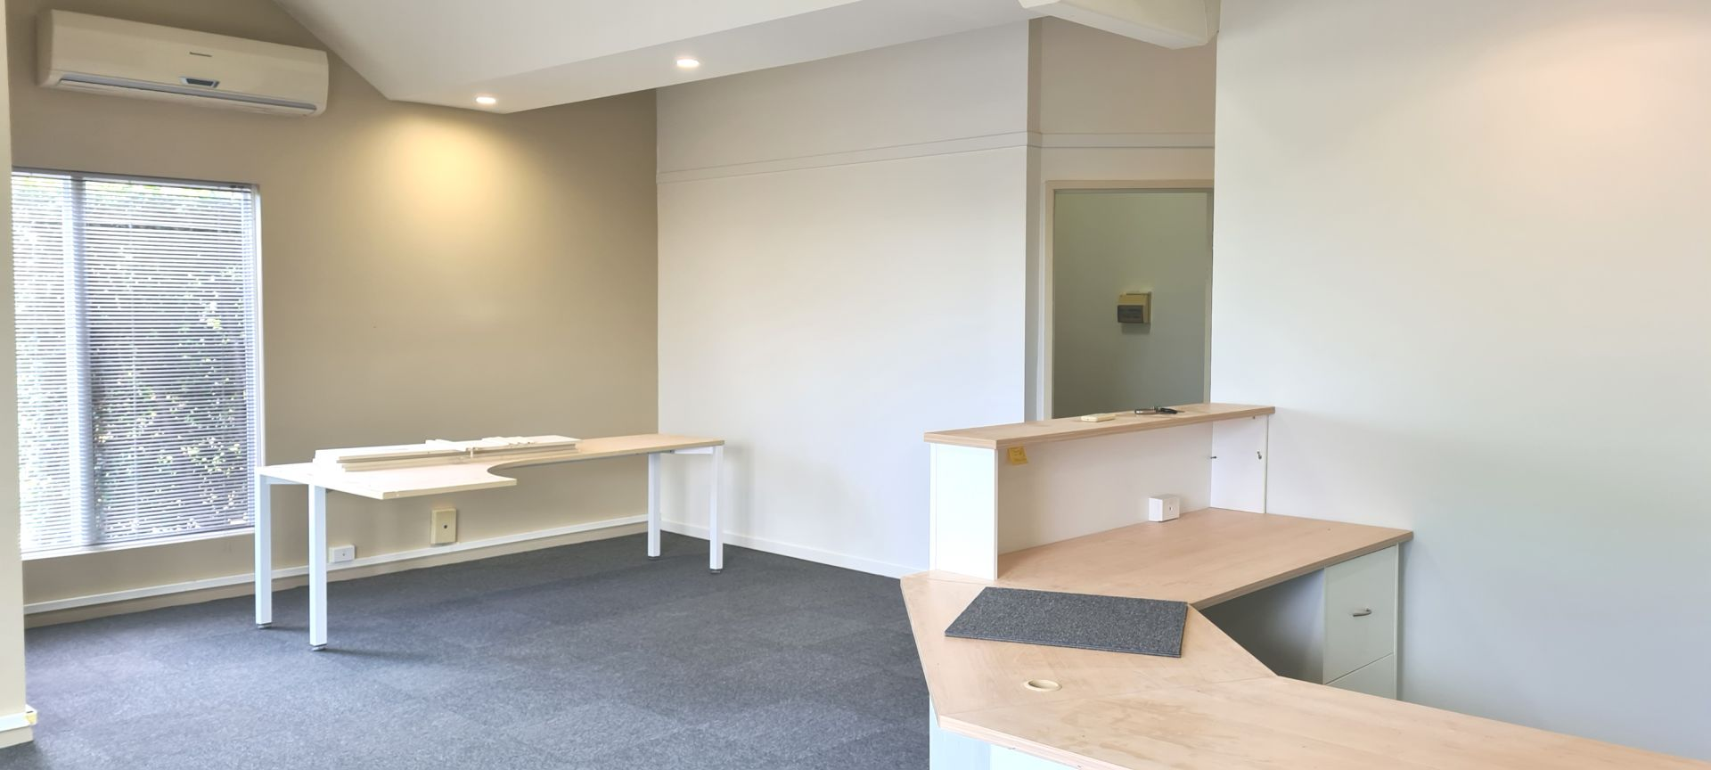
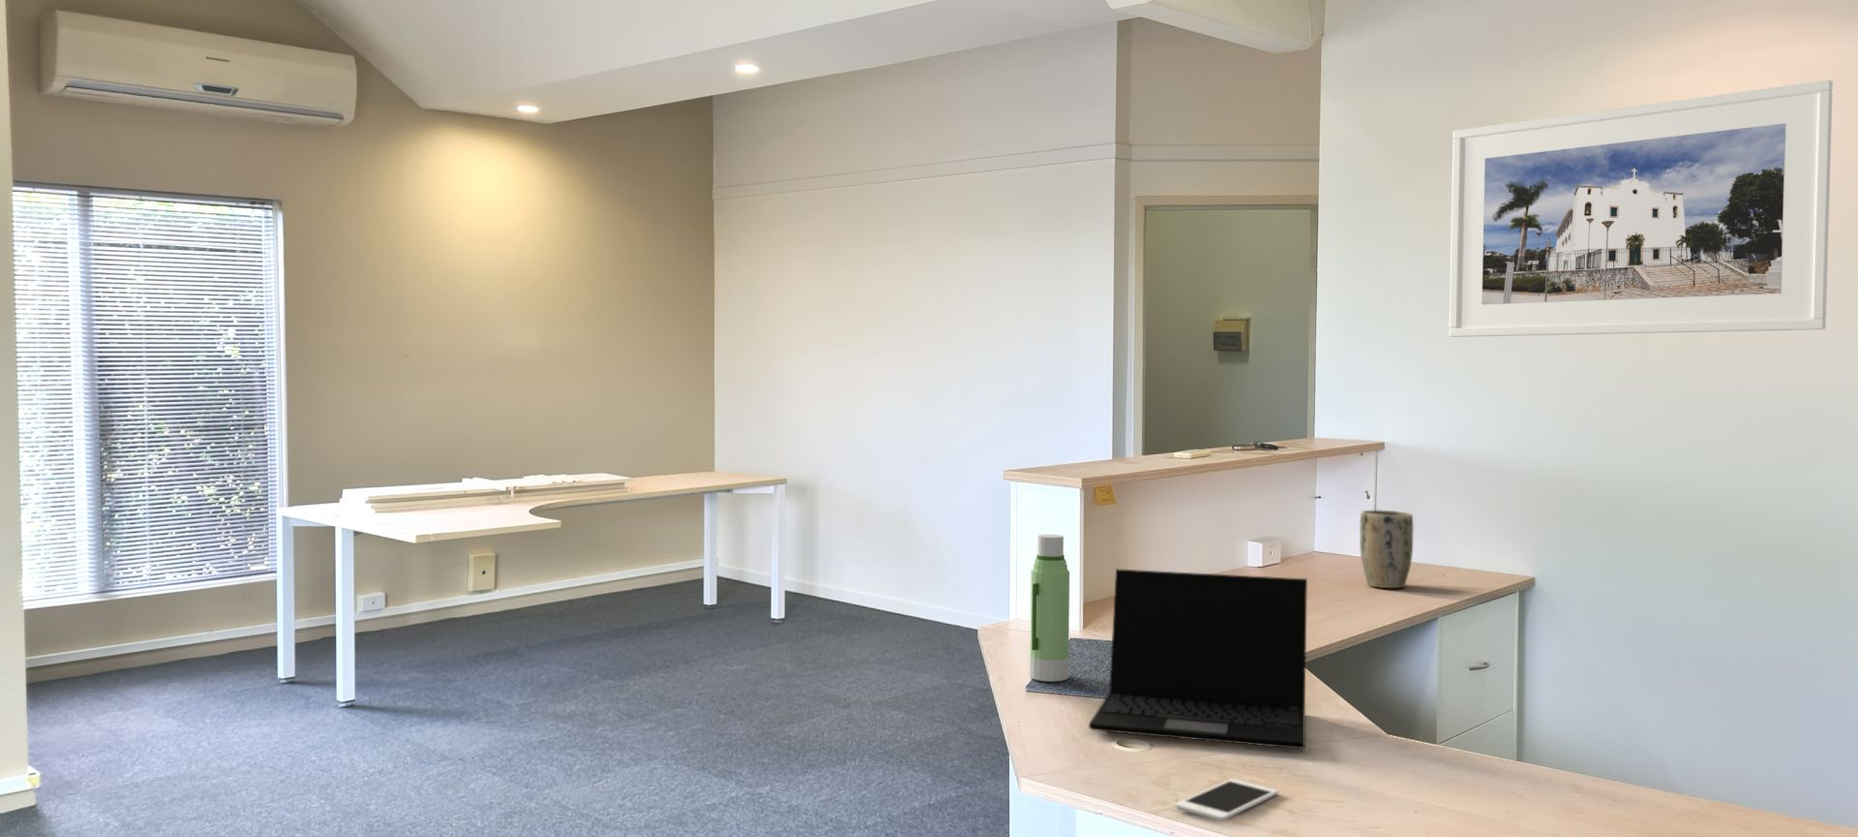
+ water bottle (1047, 607)
+ laptop (1202, 651)
+ cell phone (1228, 798)
+ plant pot (1385, 548)
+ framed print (1622, 221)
